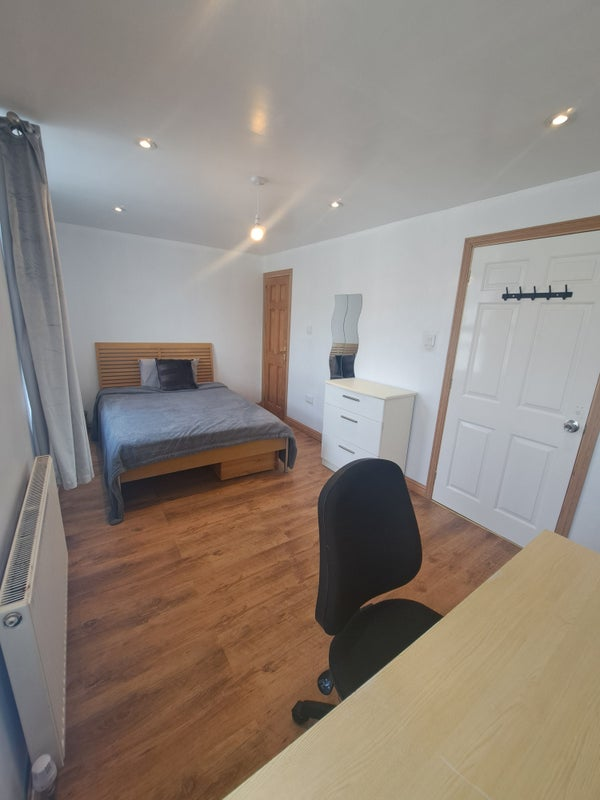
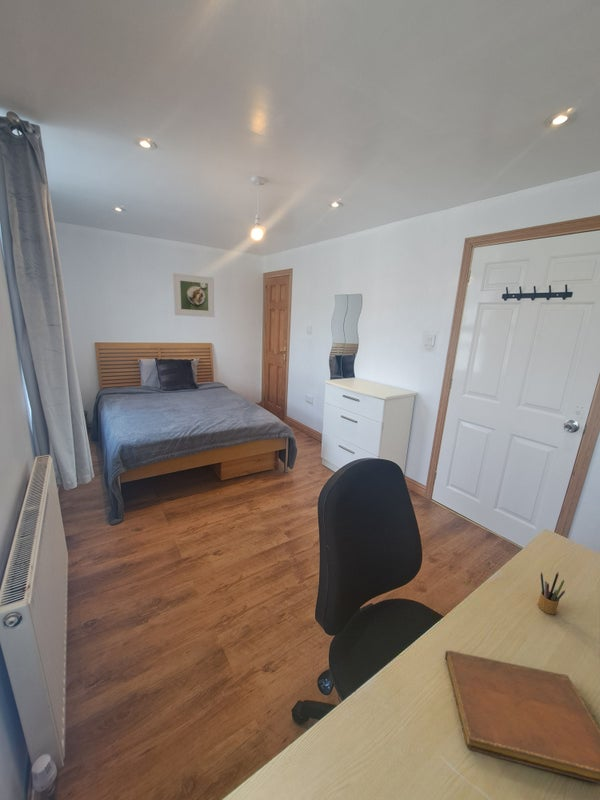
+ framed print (194, 296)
+ pencil box (550, 592)
+ notebook (521, 707)
